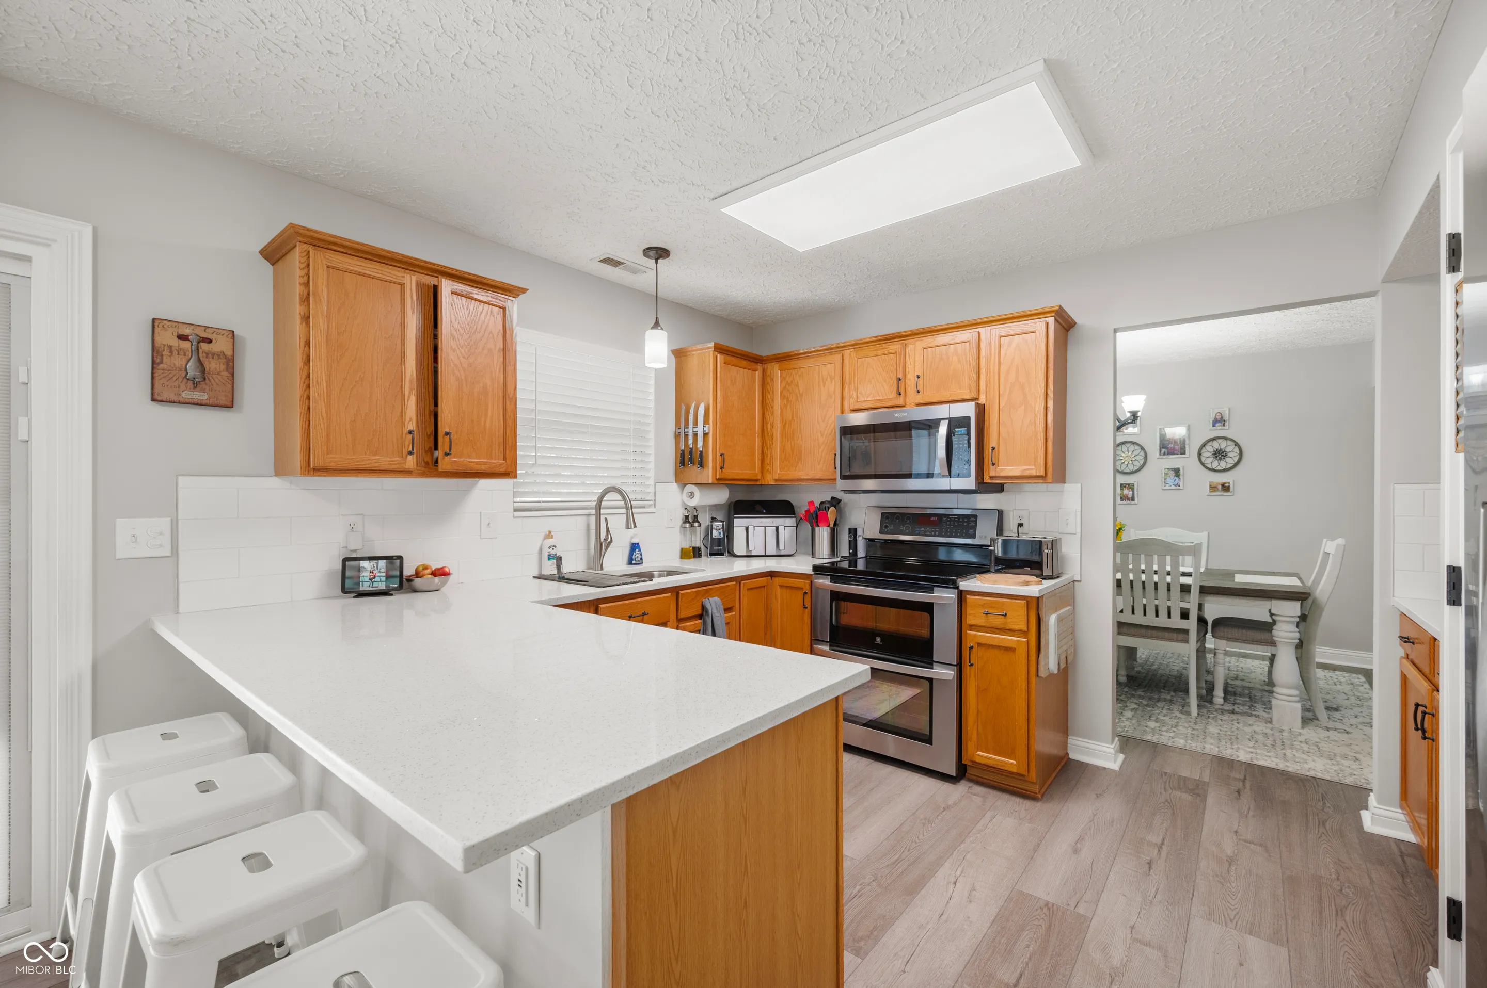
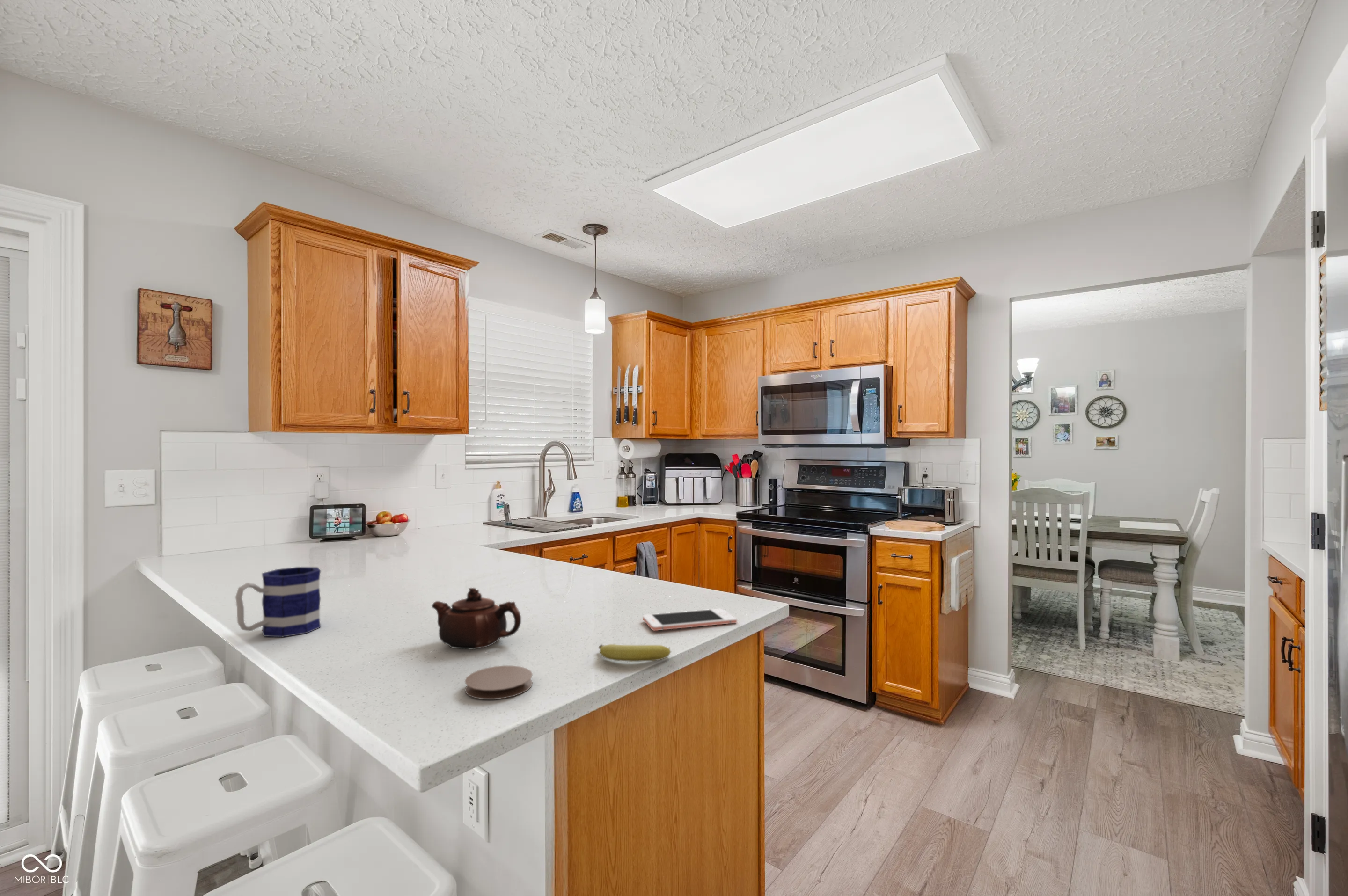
+ cell phone (689, 619)
+ coaster (499, 681)
+ mug (279, 603)
+ fruit (630, 649)
+ teapot (476, 615)
